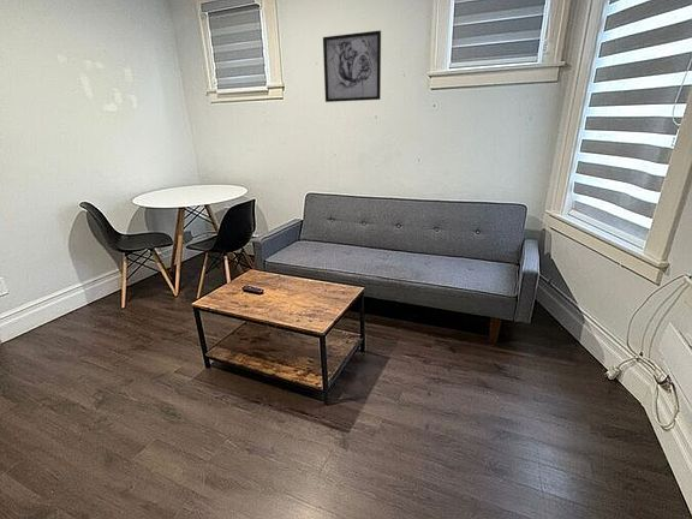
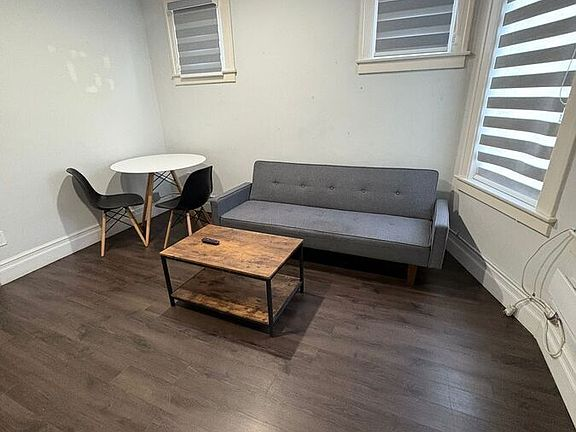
- wall art (351, 67)
